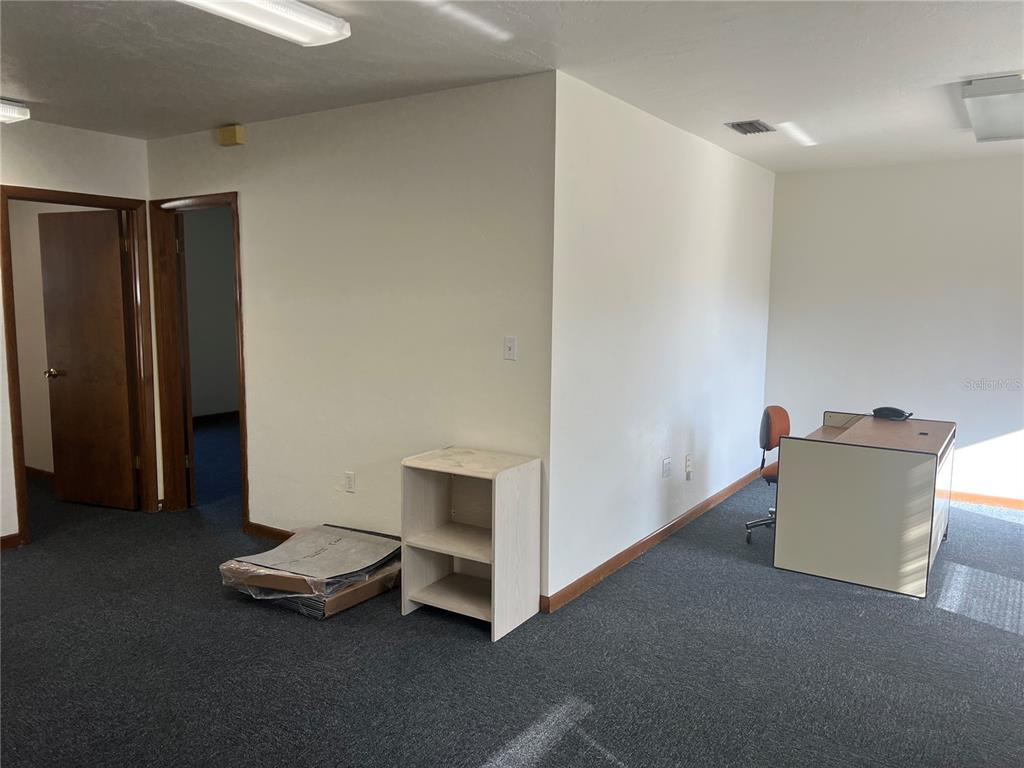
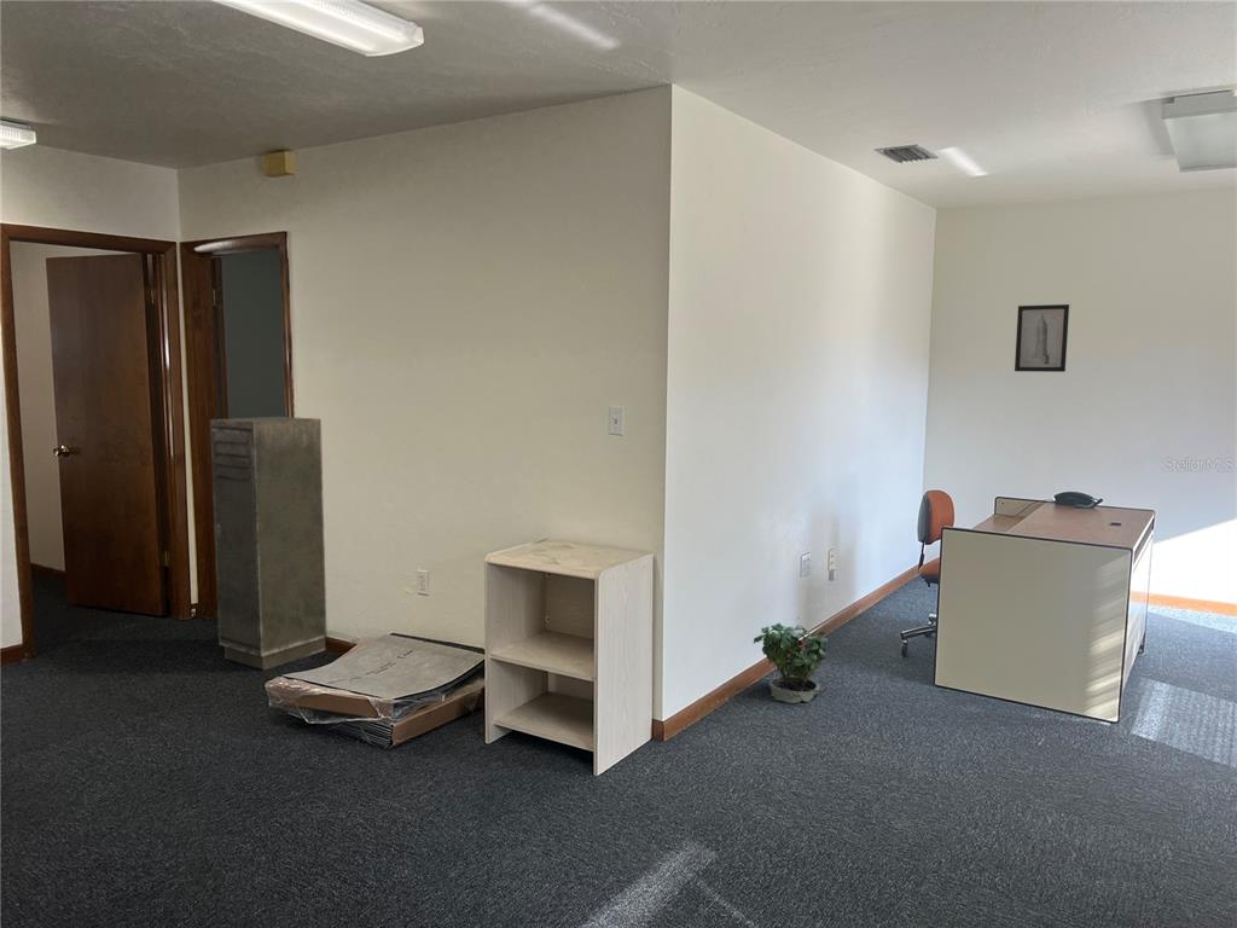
+ wall art (1041, 338)
+ potted plant (791, 655)
+ storage cabinet (268, 539)
